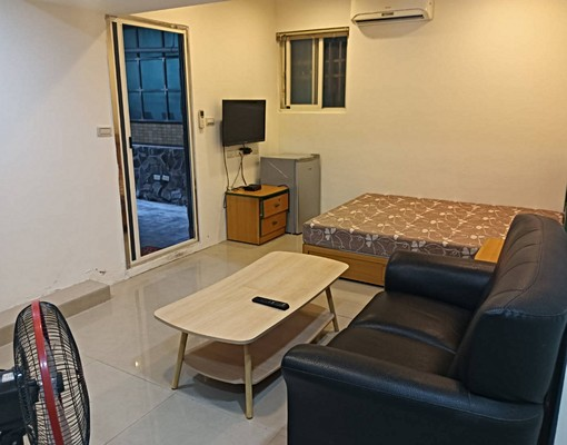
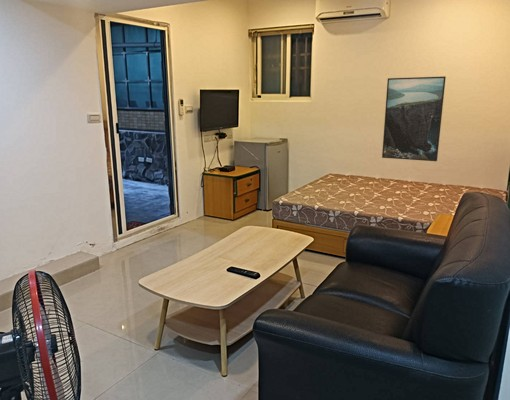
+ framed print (412, 119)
